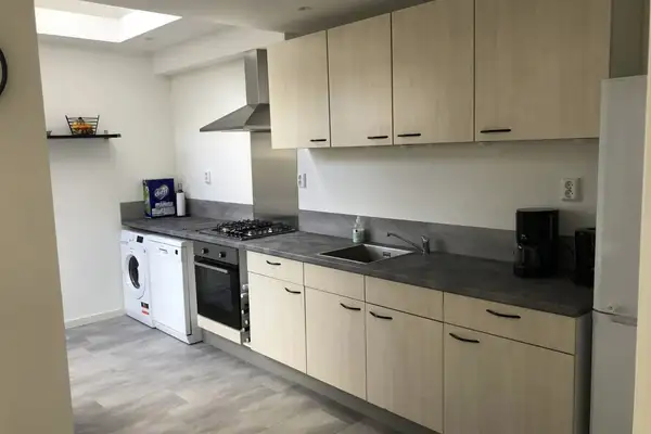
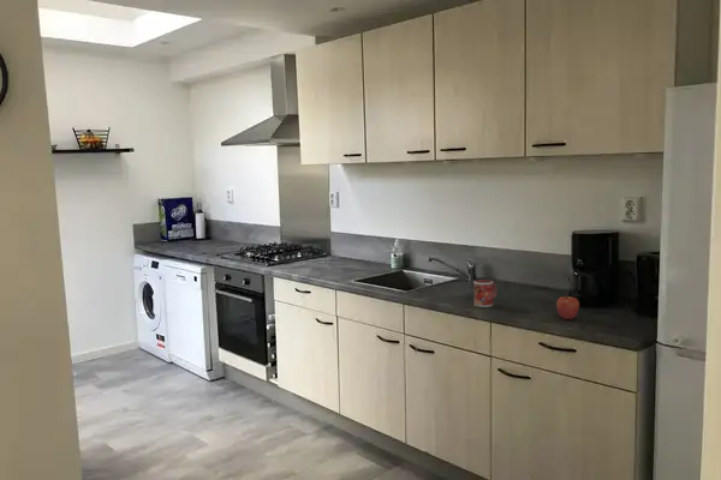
+ apple (567, 306)
+ mug (487, 292)
